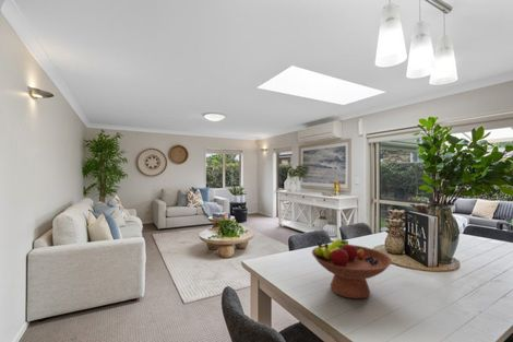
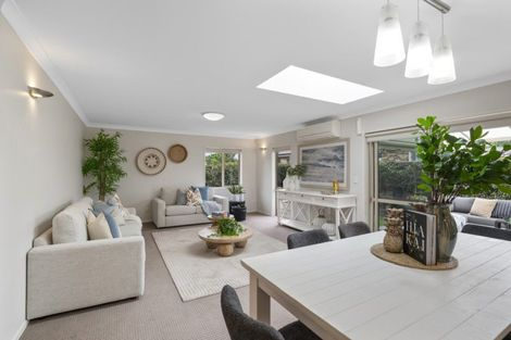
- fruit bowl (349, 266)
